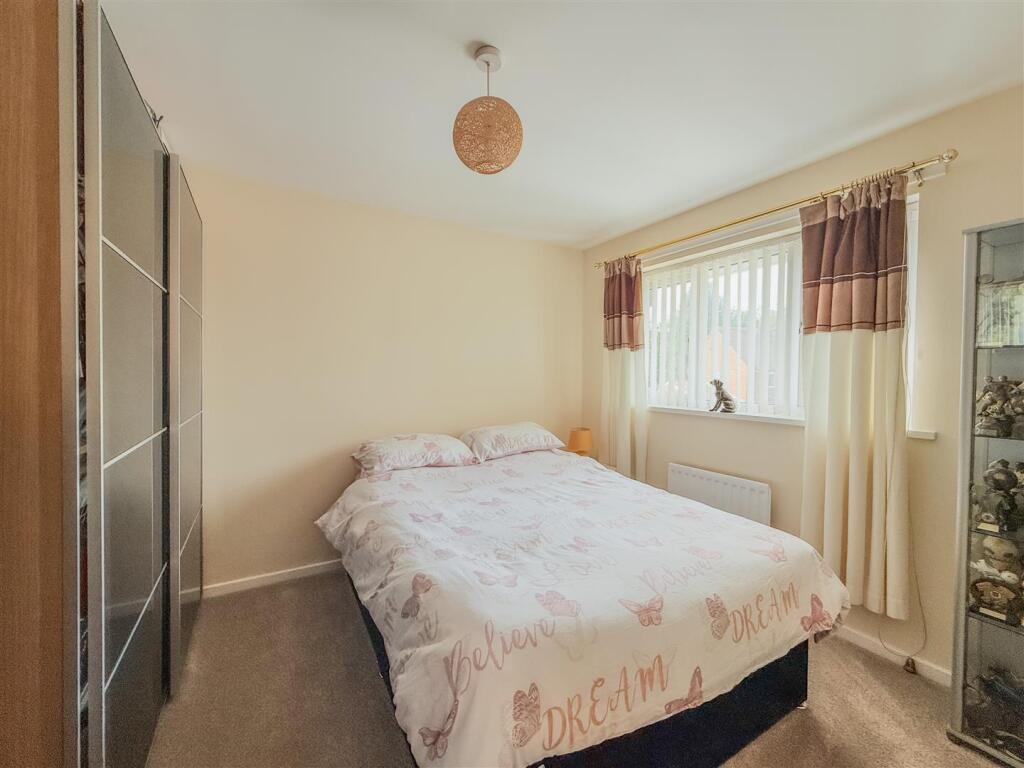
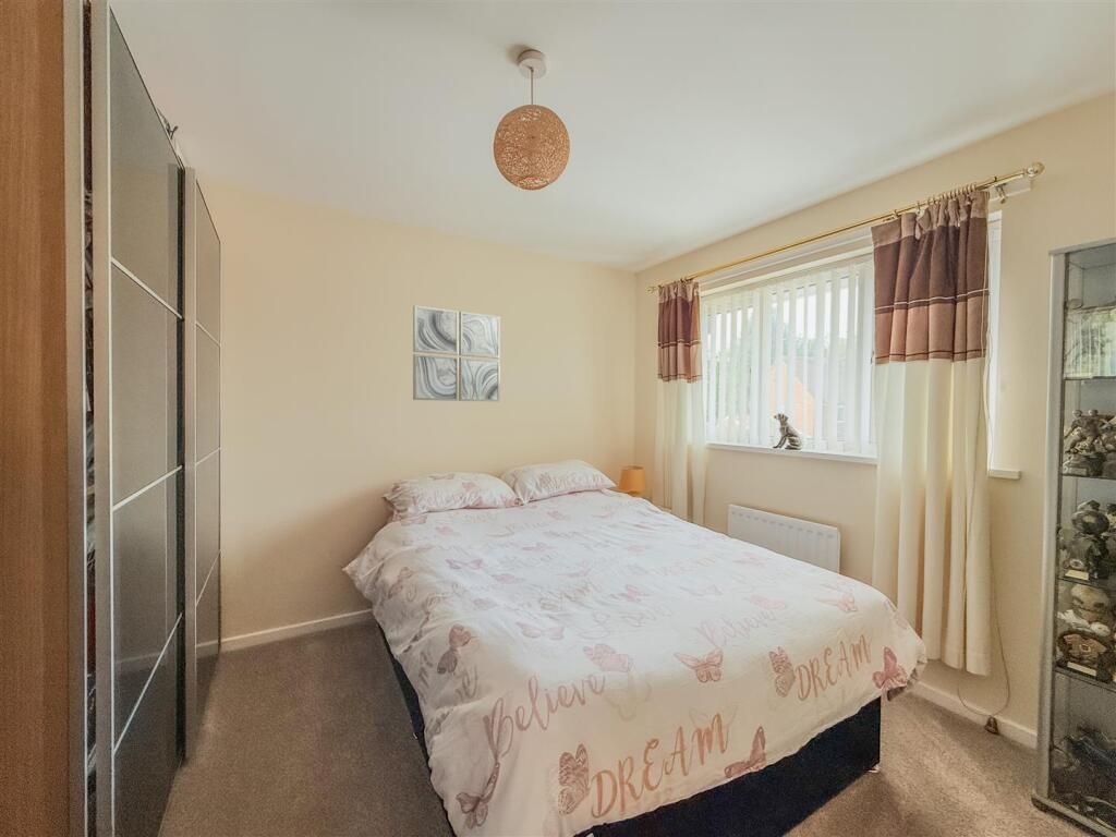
+ wall art (459, 354)
